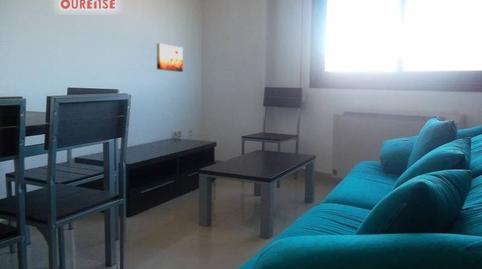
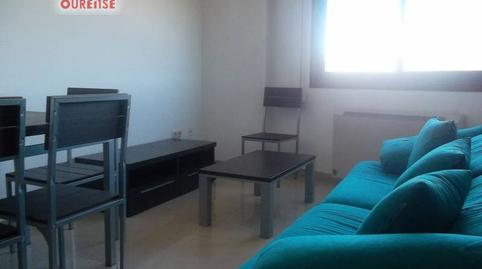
- wall art (170, 58)
